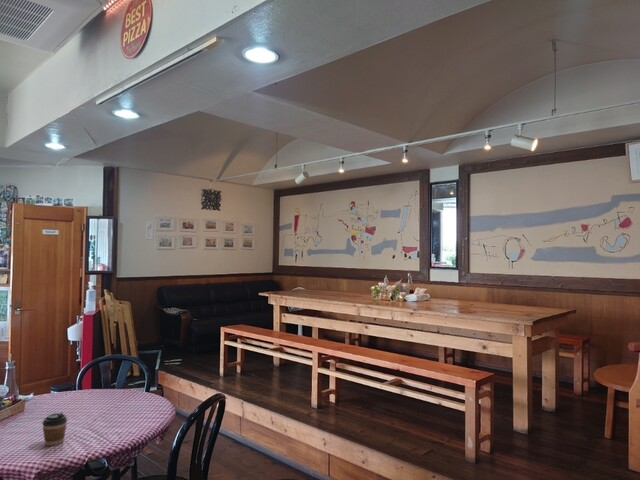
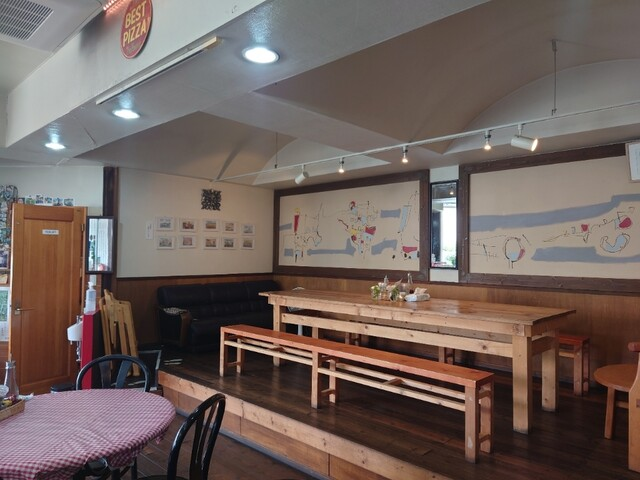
- coffee cup (54, 427)
